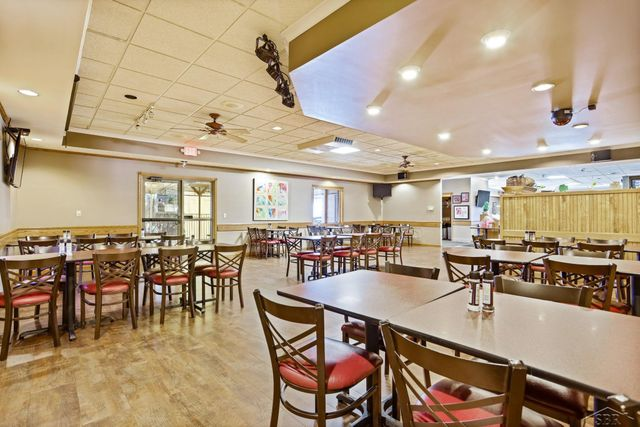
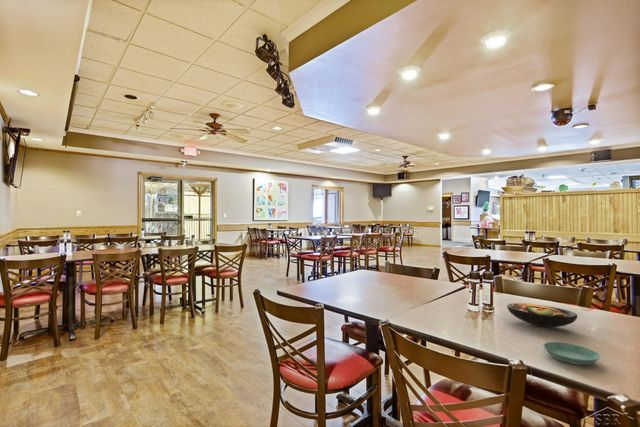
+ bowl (540, 314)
+ saucer (570, 354)
